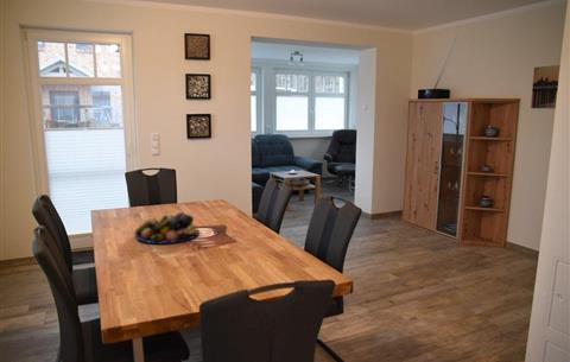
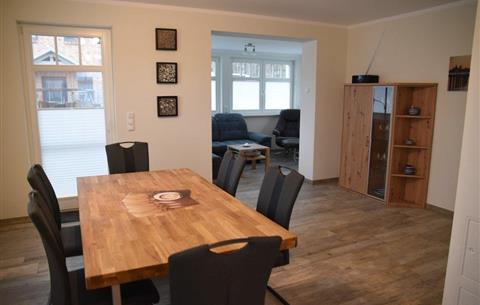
- fruit bowl (167, 223)
